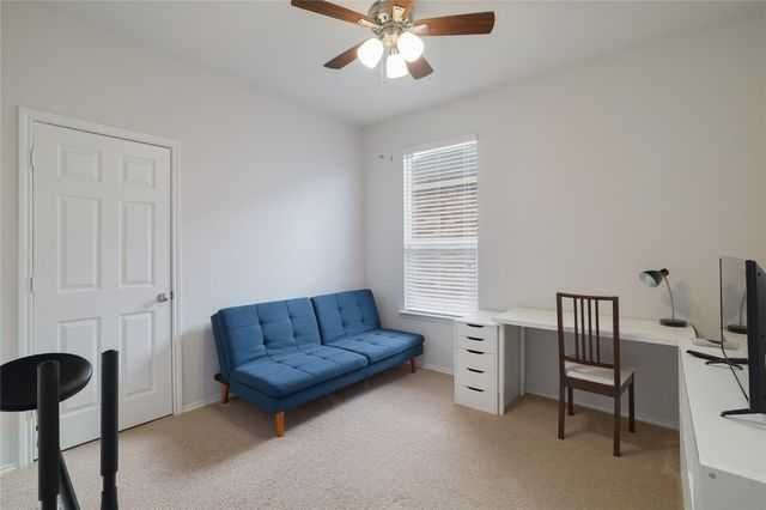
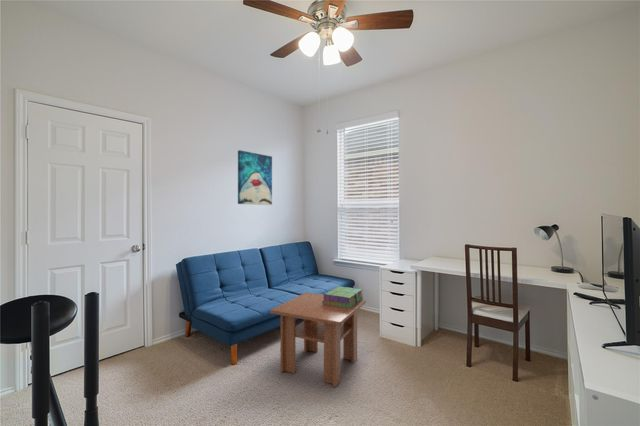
+ coffee table (320, 334)
+ stack of books (343, 296)
+ wall art (255, 179)
